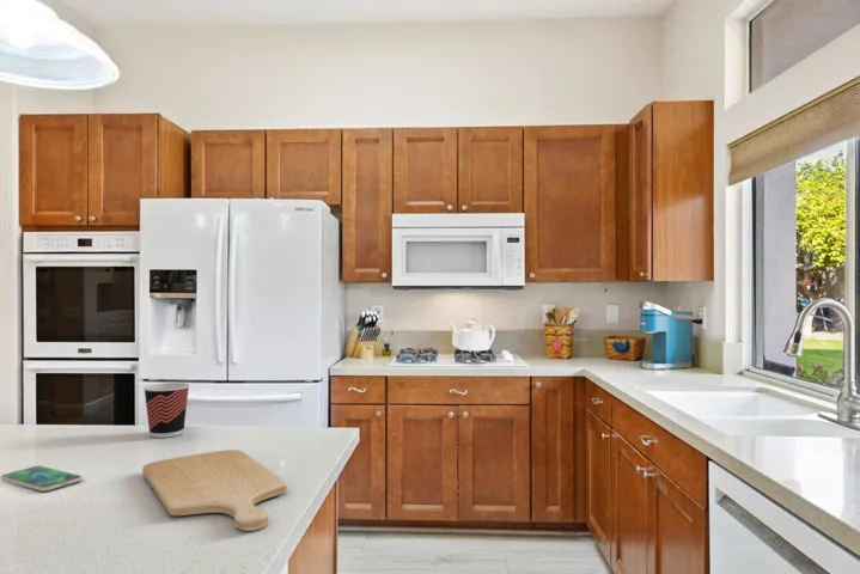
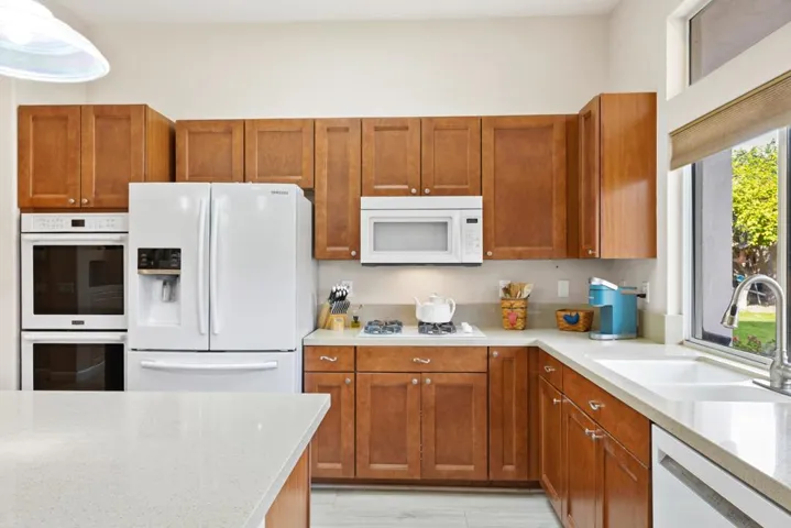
- cup (166, 409)
- chopping board (219, 486)
- smartphone (41, 477)
